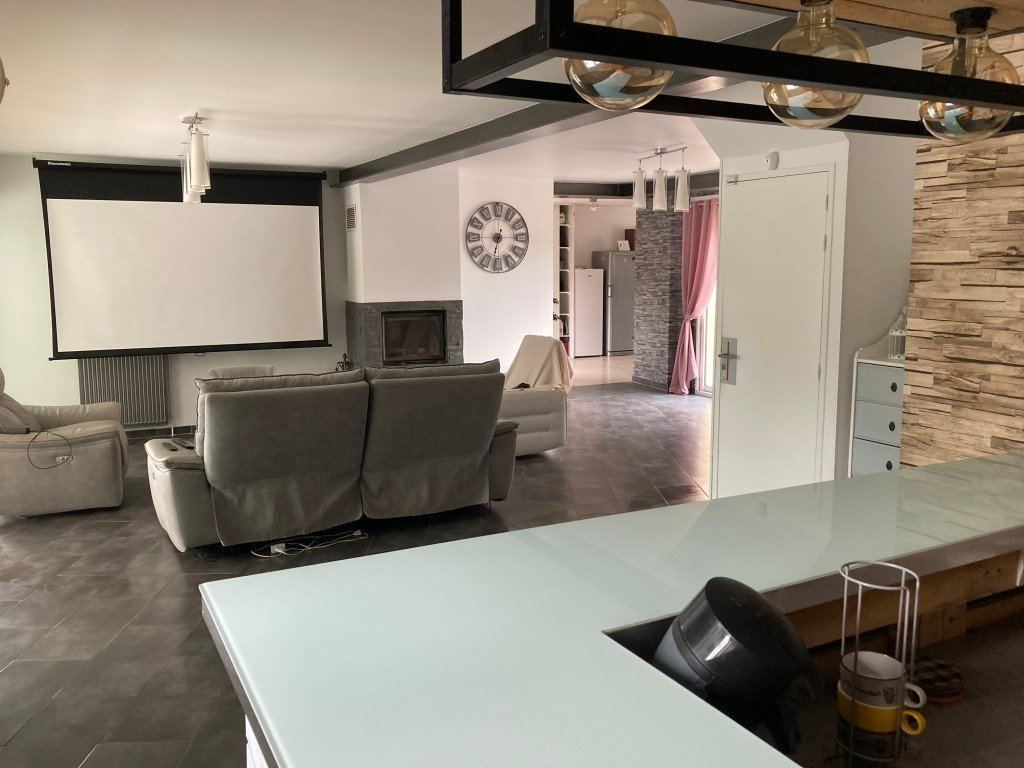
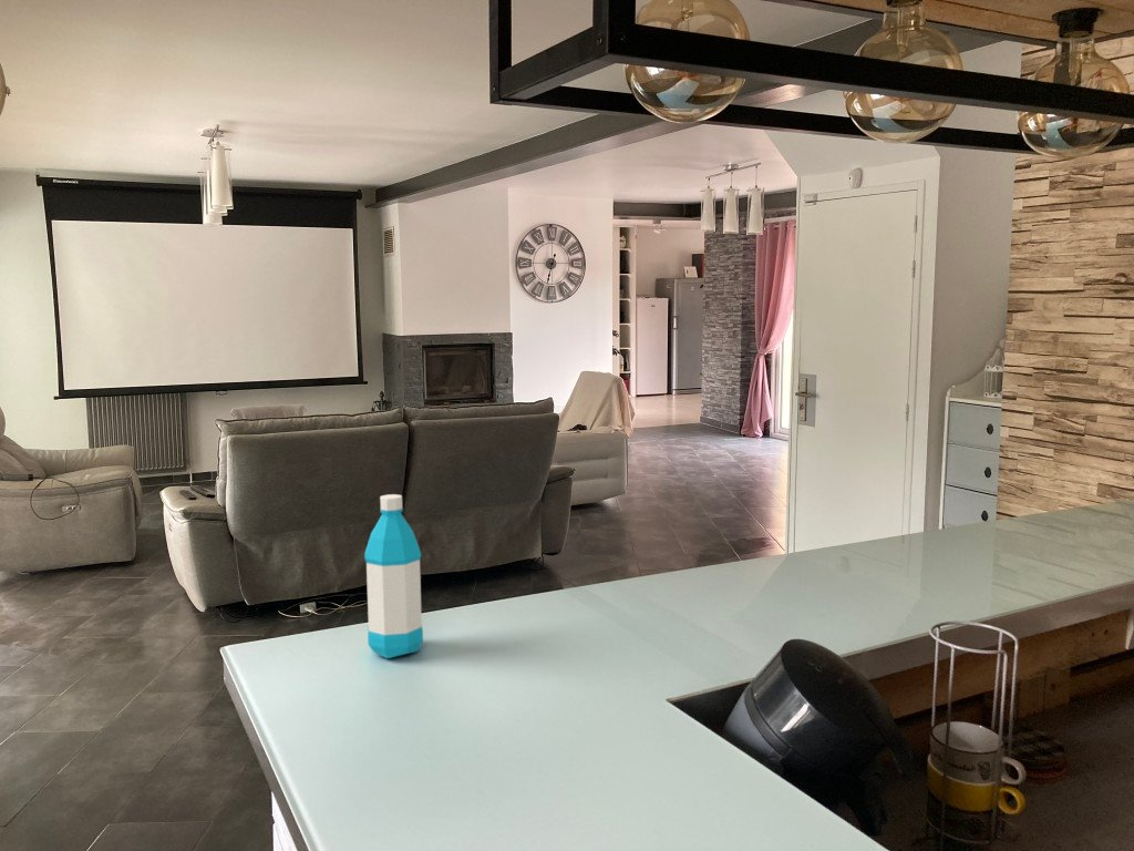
+ water bottle (393, 574)
